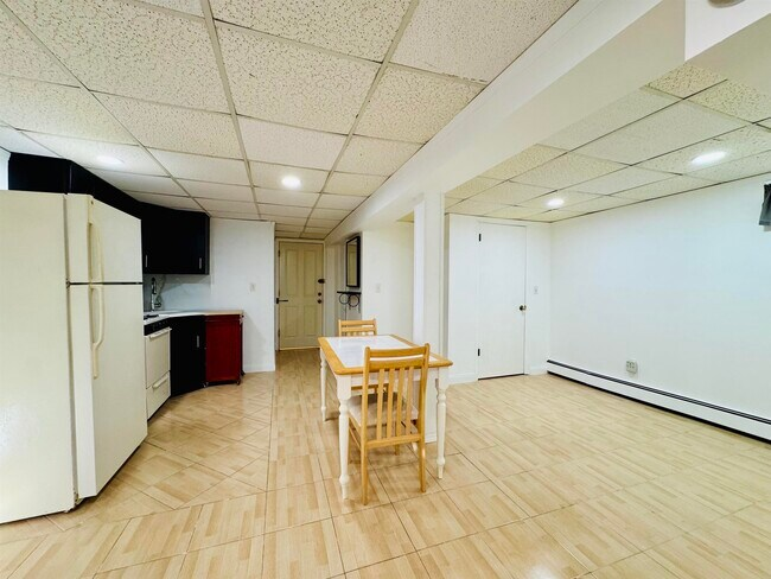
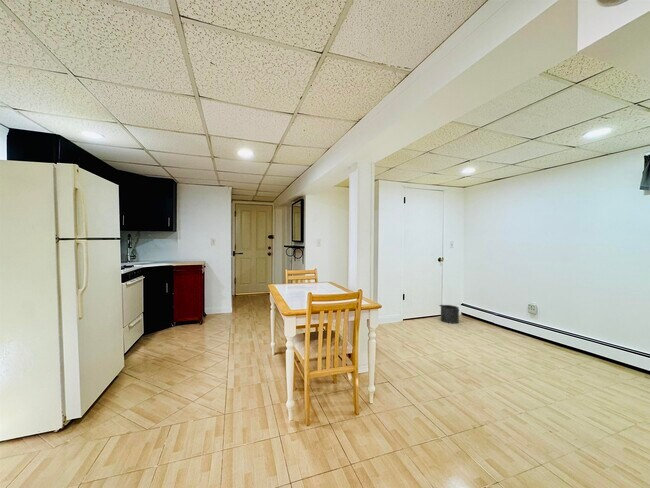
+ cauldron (449, 314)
